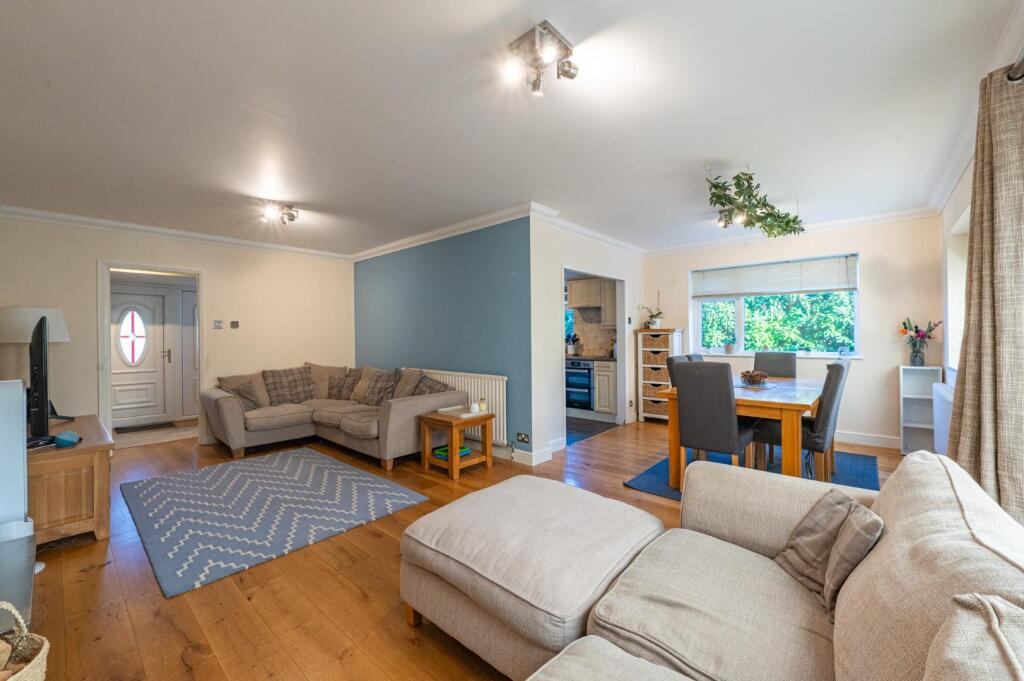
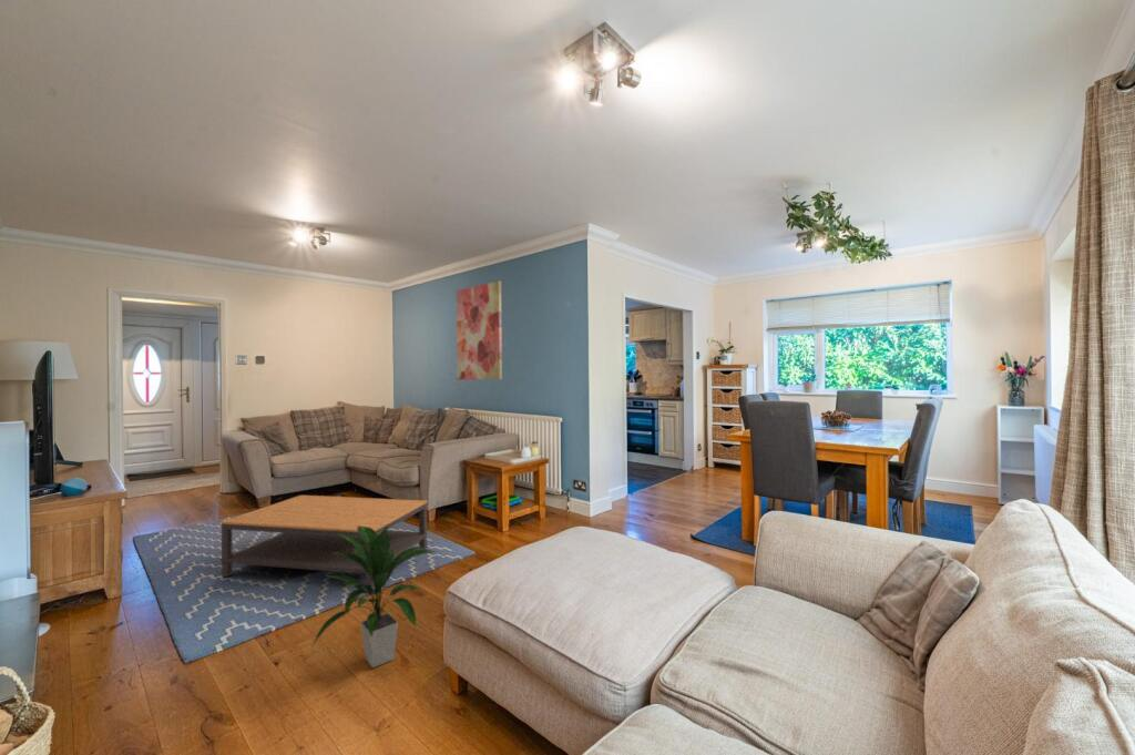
+ coffee table (331, 535)
+ indoor plant (374, 590)
+ wall art (478, 333)
